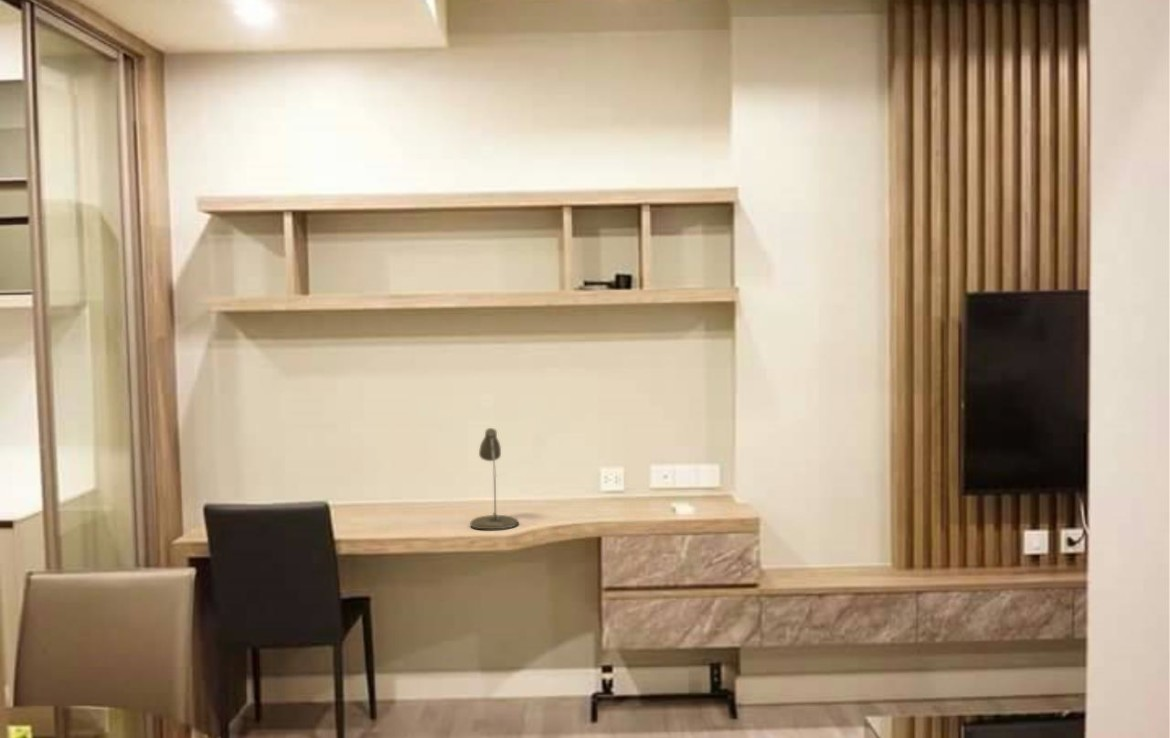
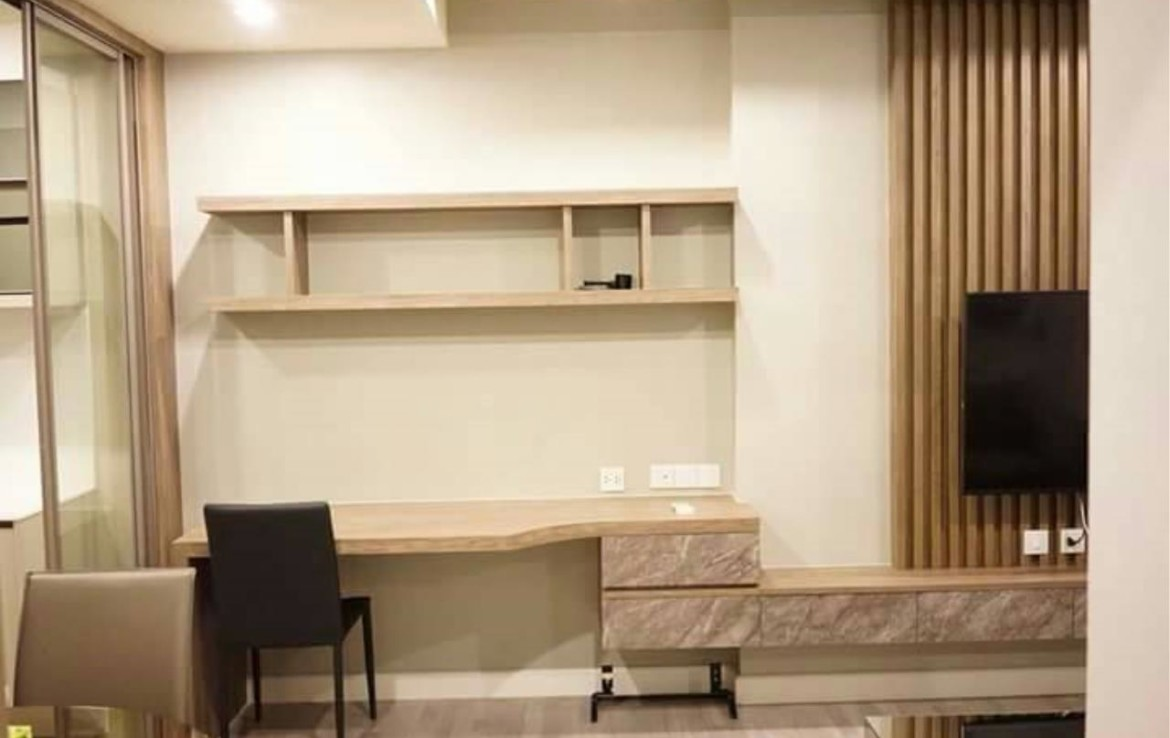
- desk lamp (494, 476)
